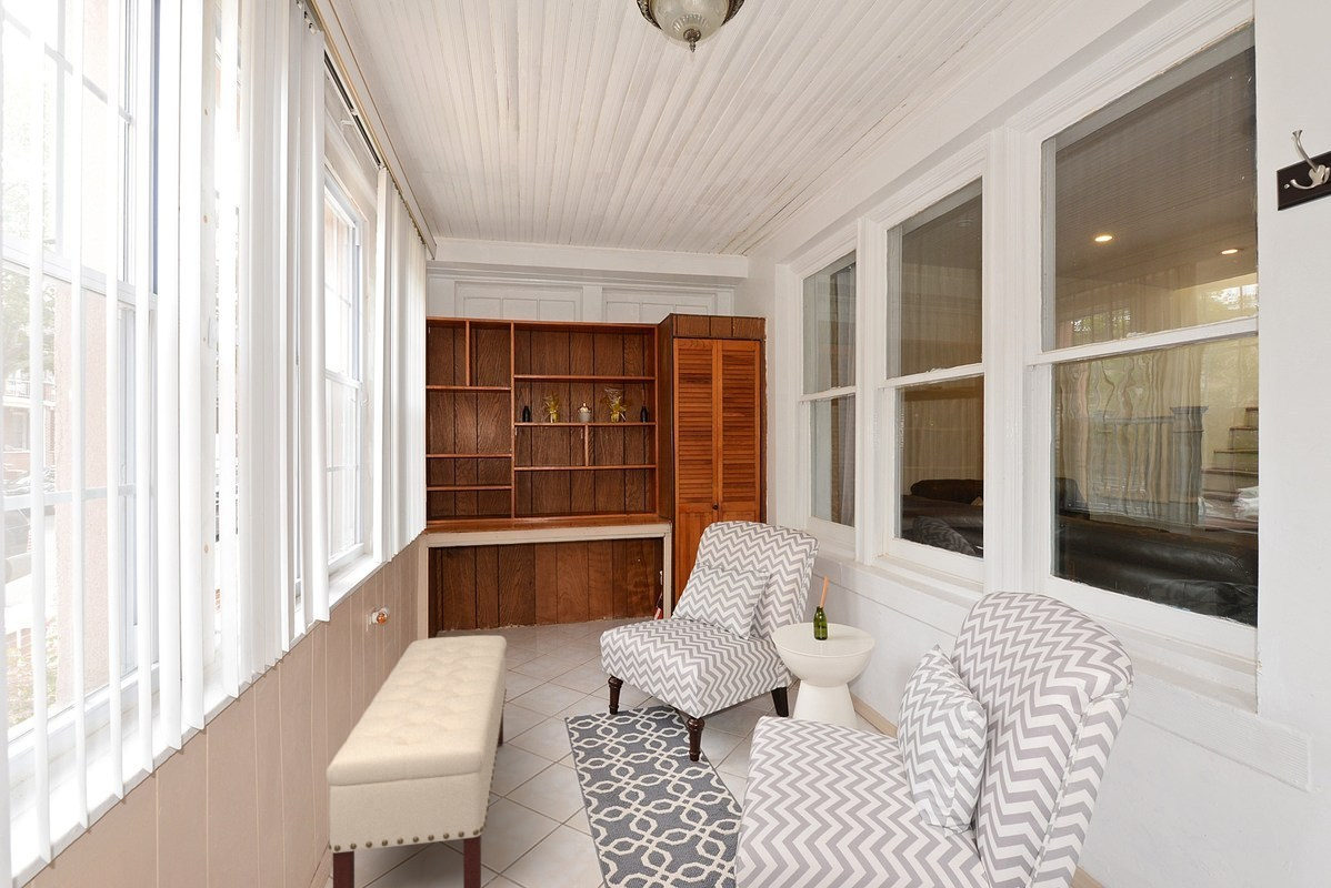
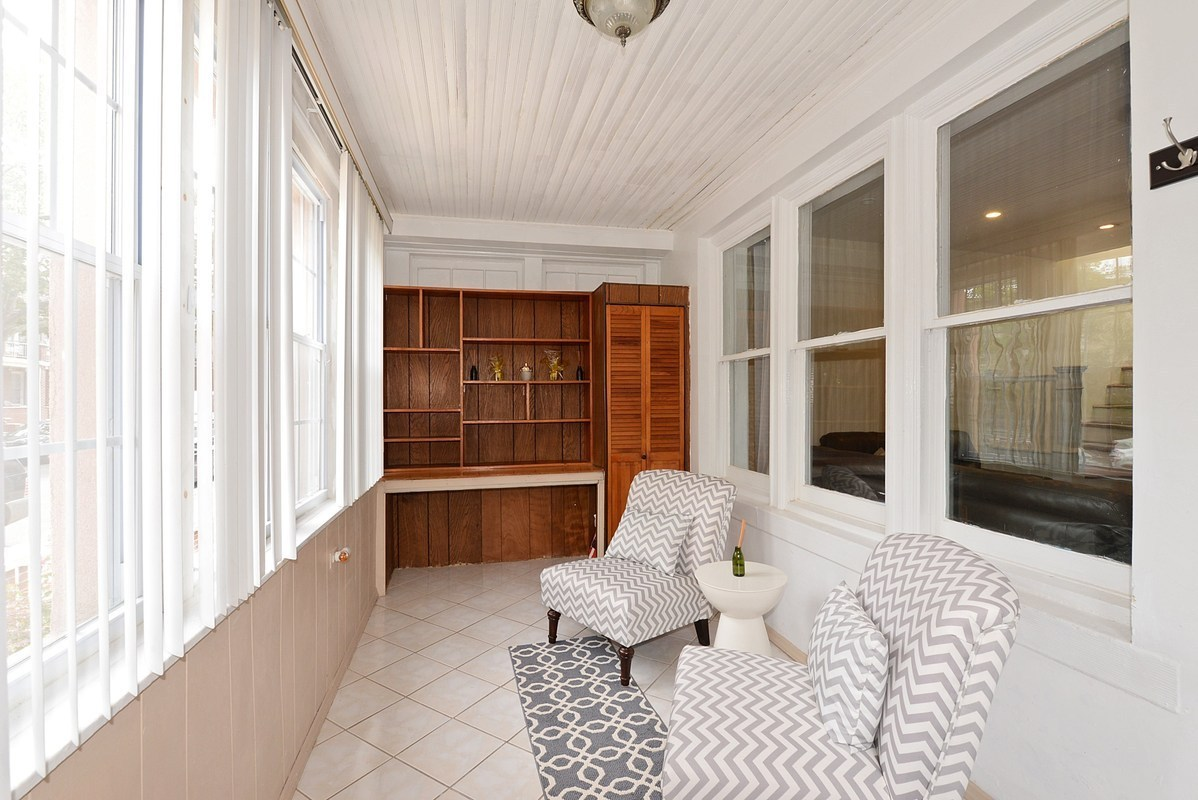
- bench (438, 747)
